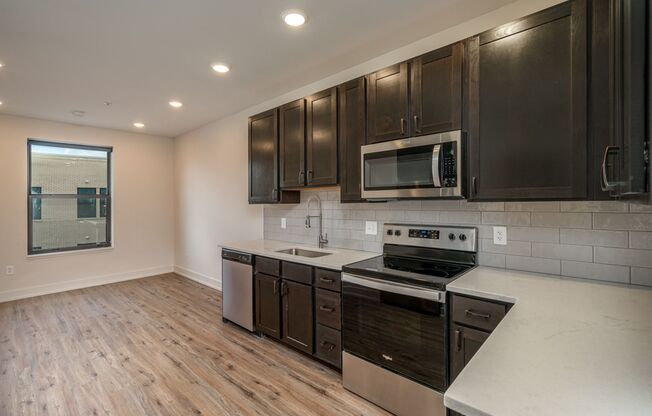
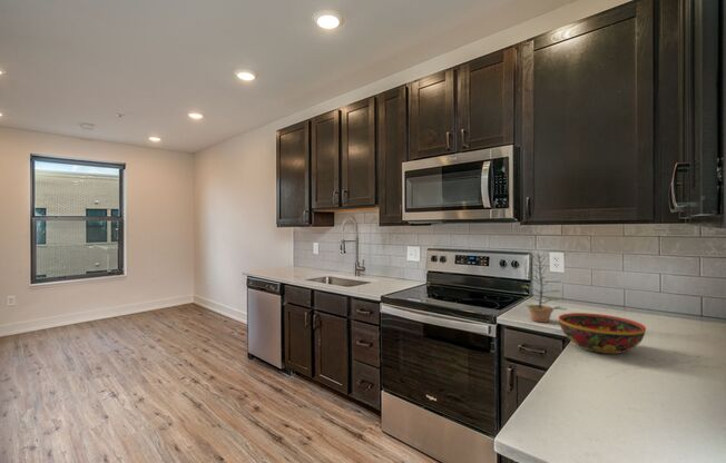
+ bowl (599, 334)
+ plant (542, 285)
